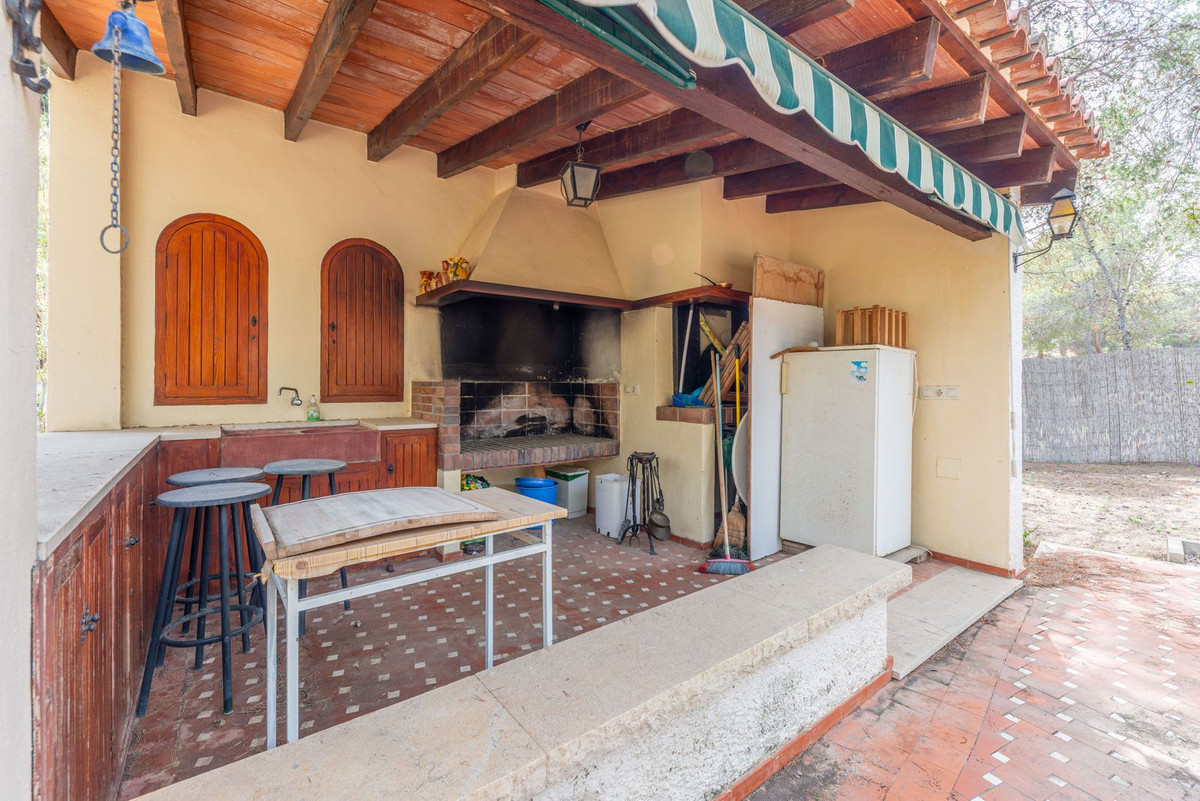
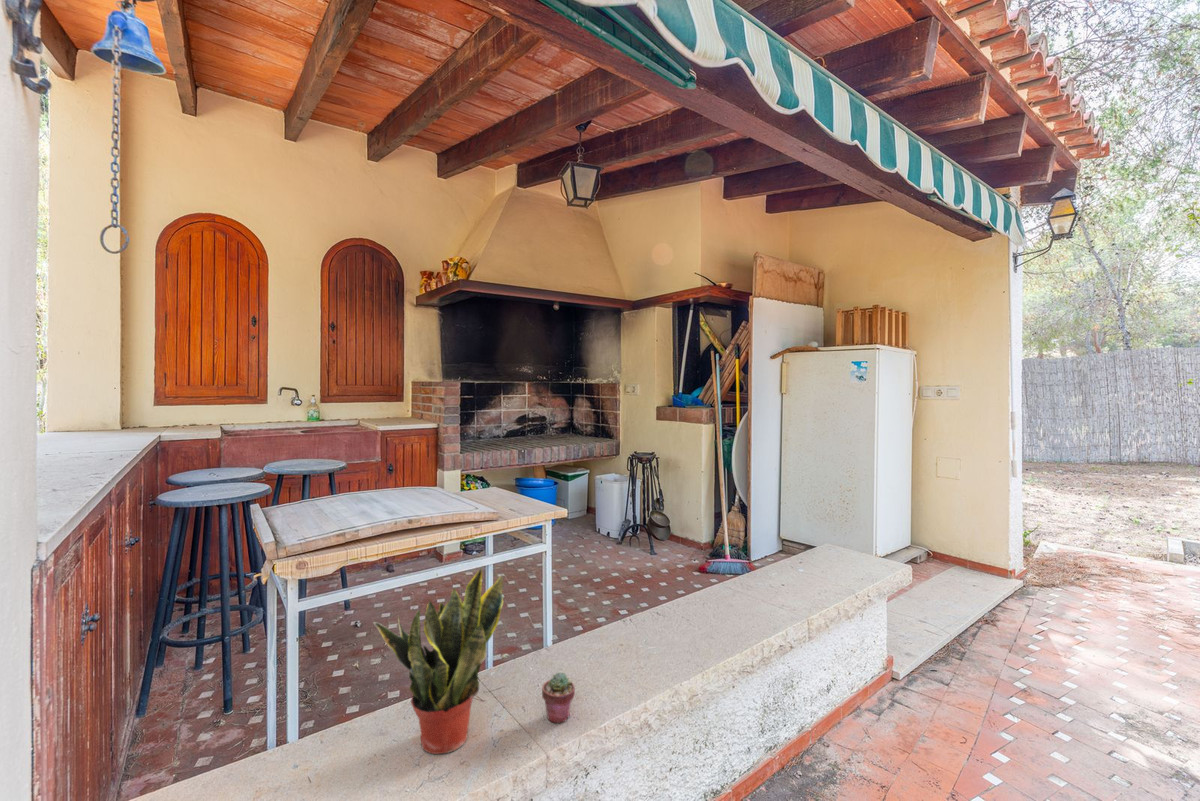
+ potted plant (448, 647)
+ potted succulent (558, 695)
